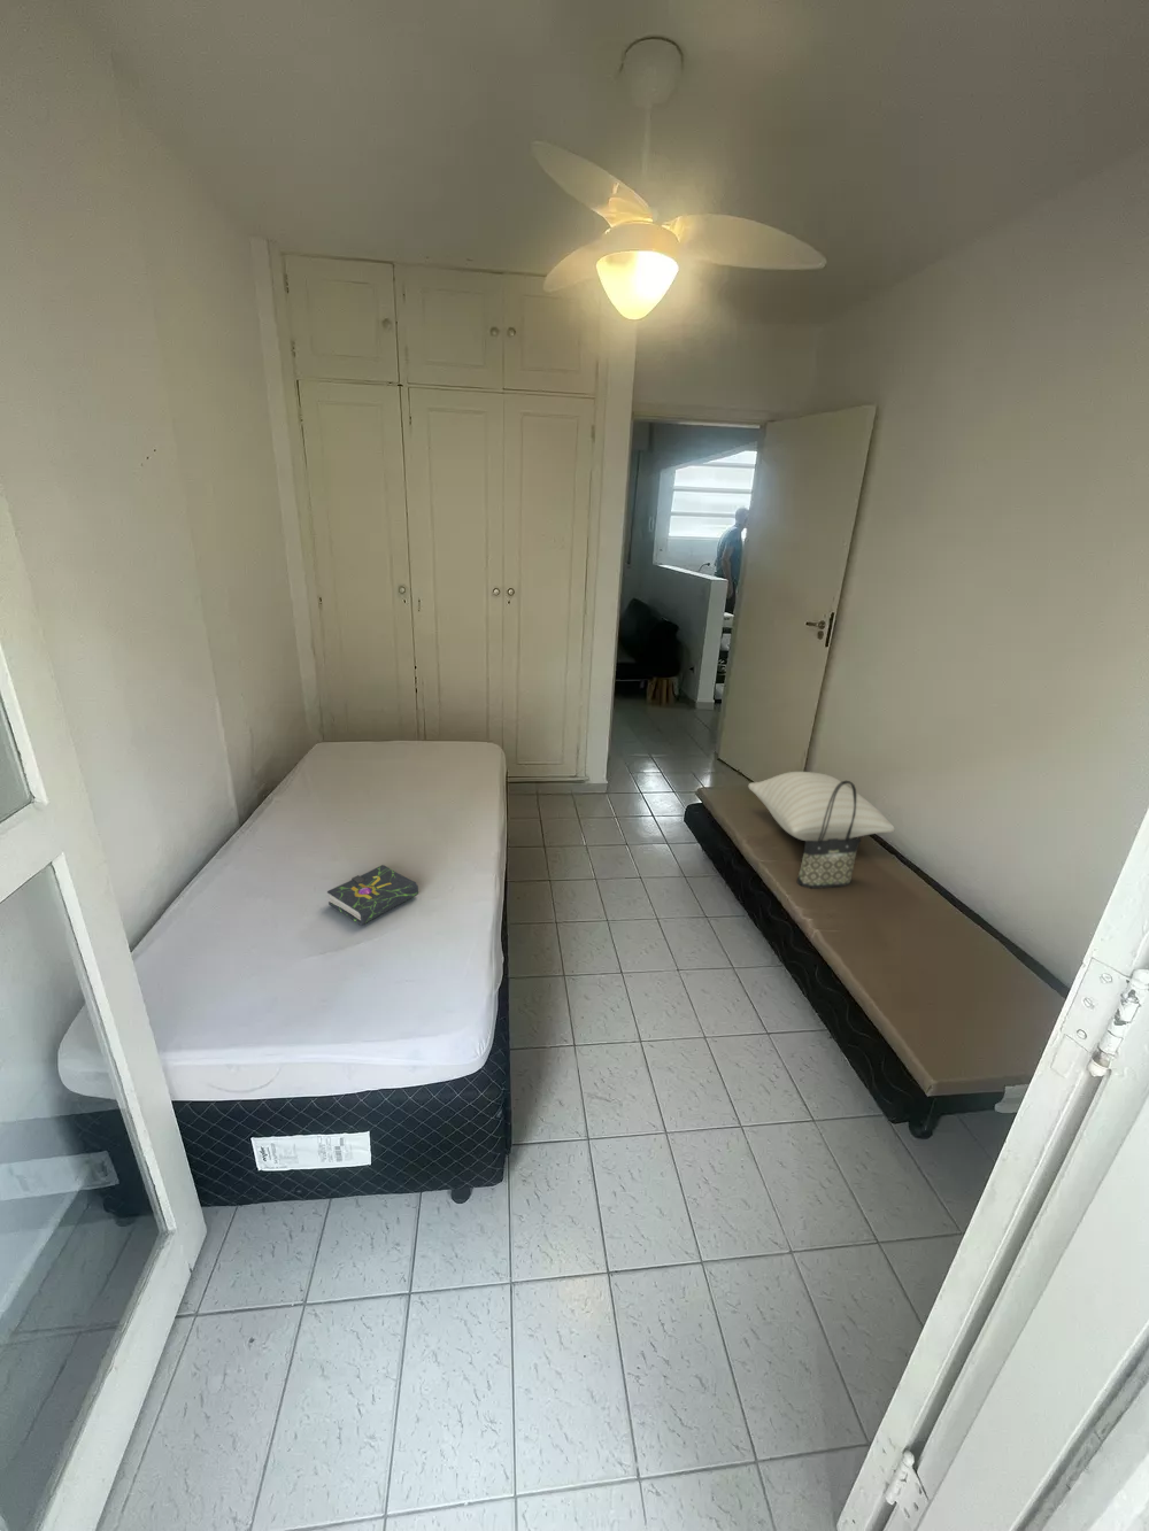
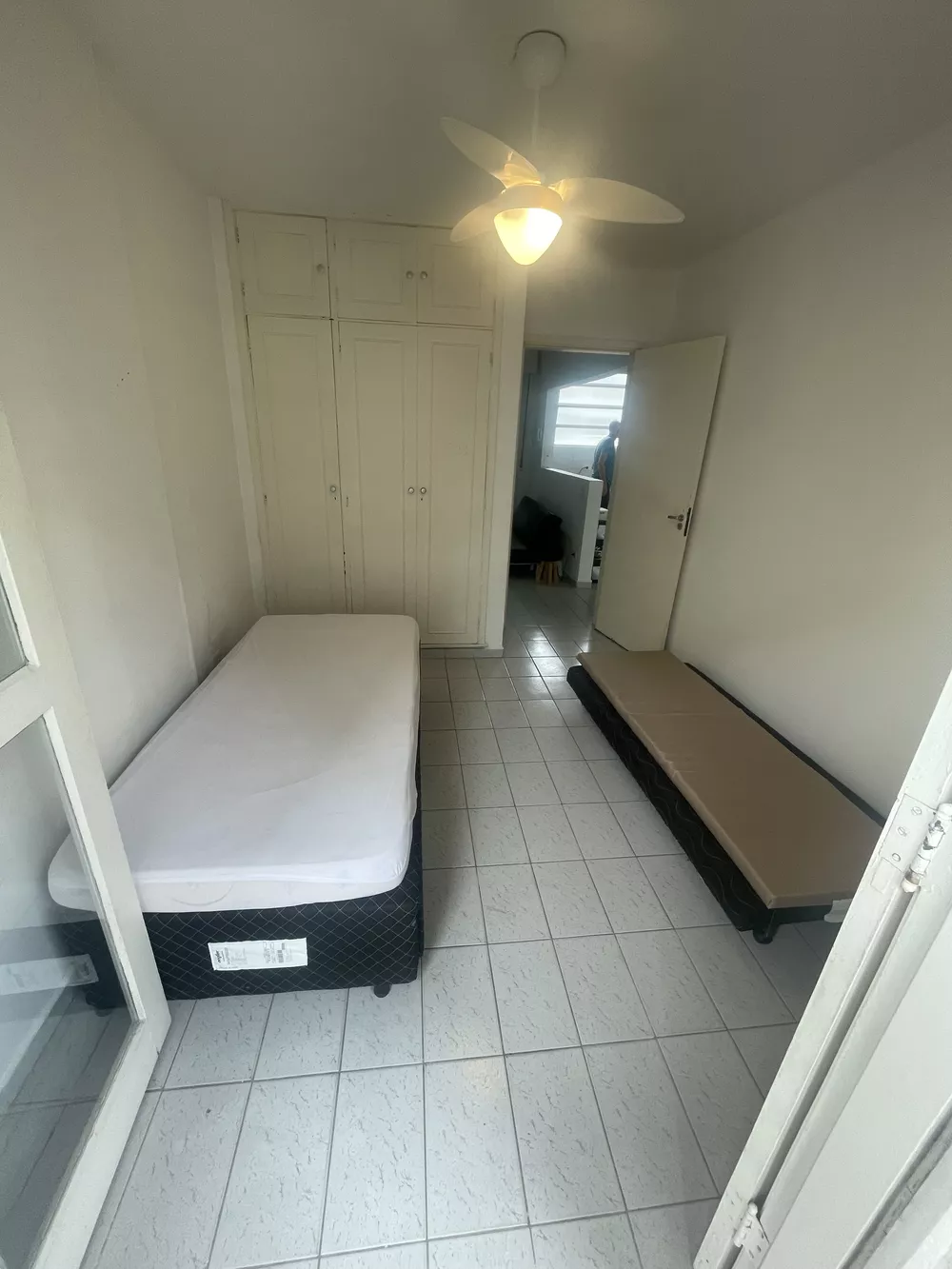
- tote bag (834, 838)
- book (373, 893)
- pillow (817, 805)
